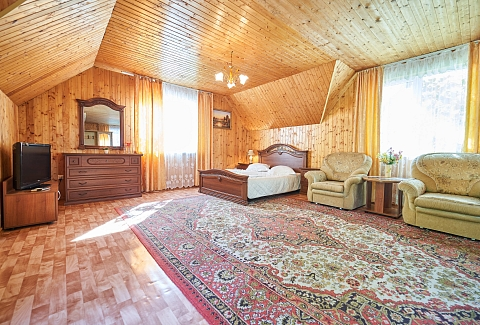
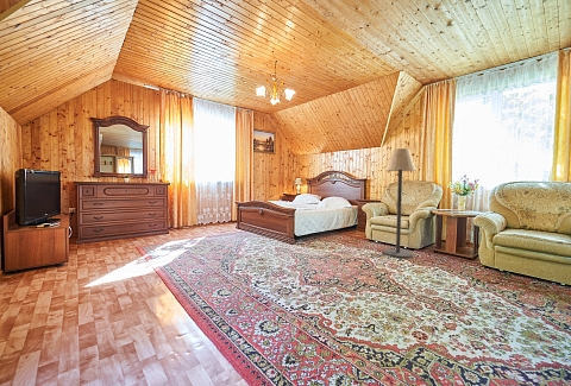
+ floor lamp (399, 202)
